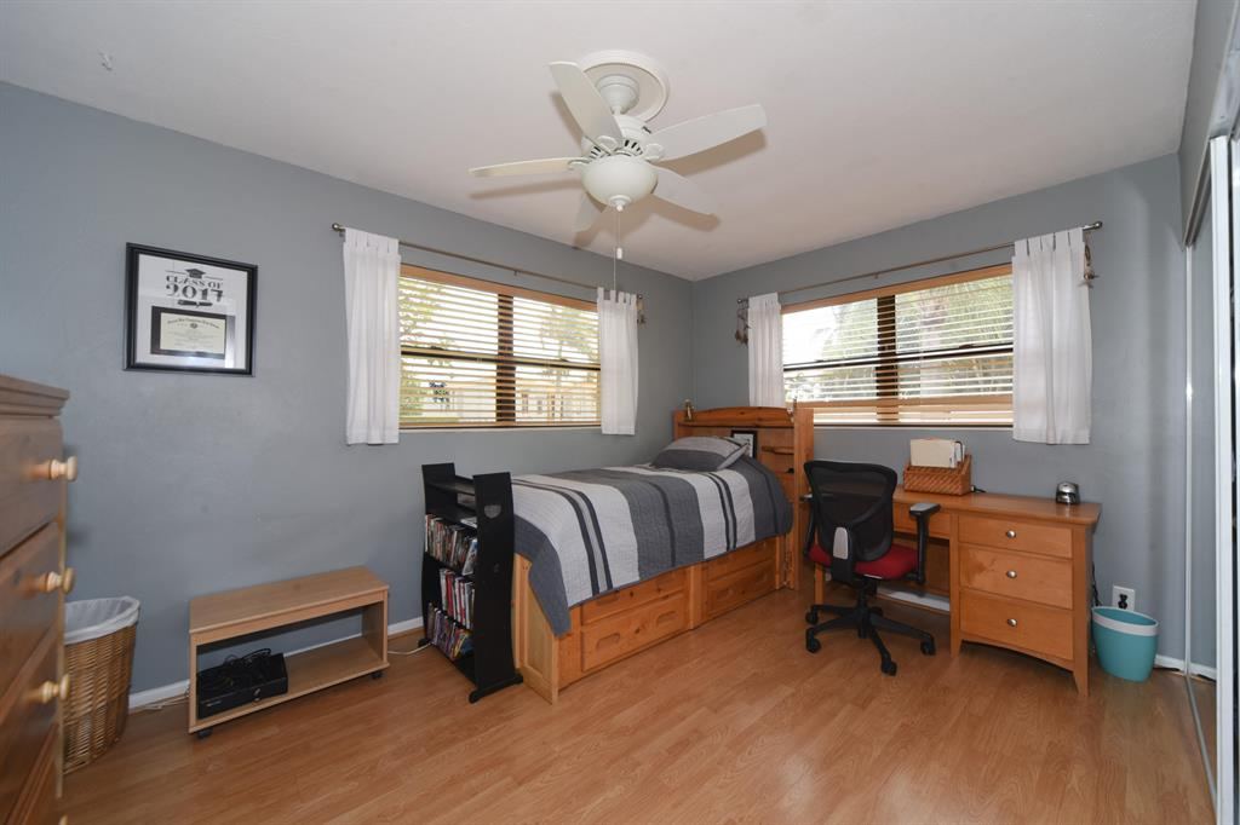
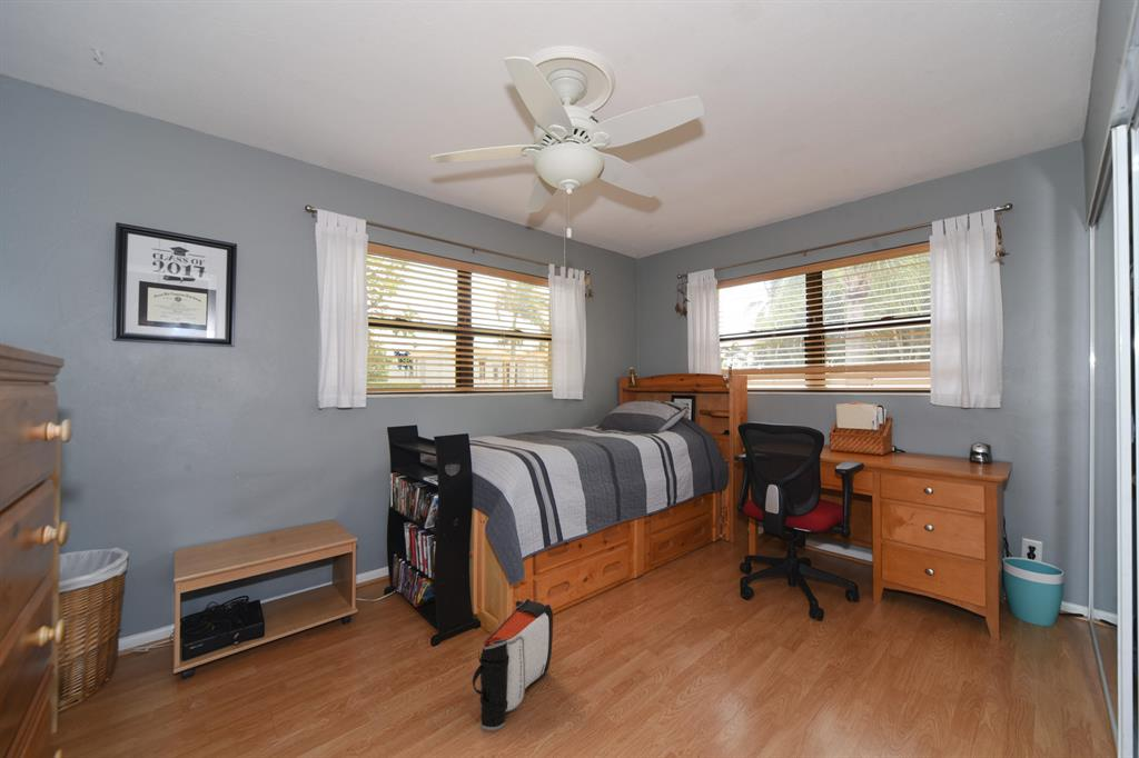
+ backpack (512, 657)
